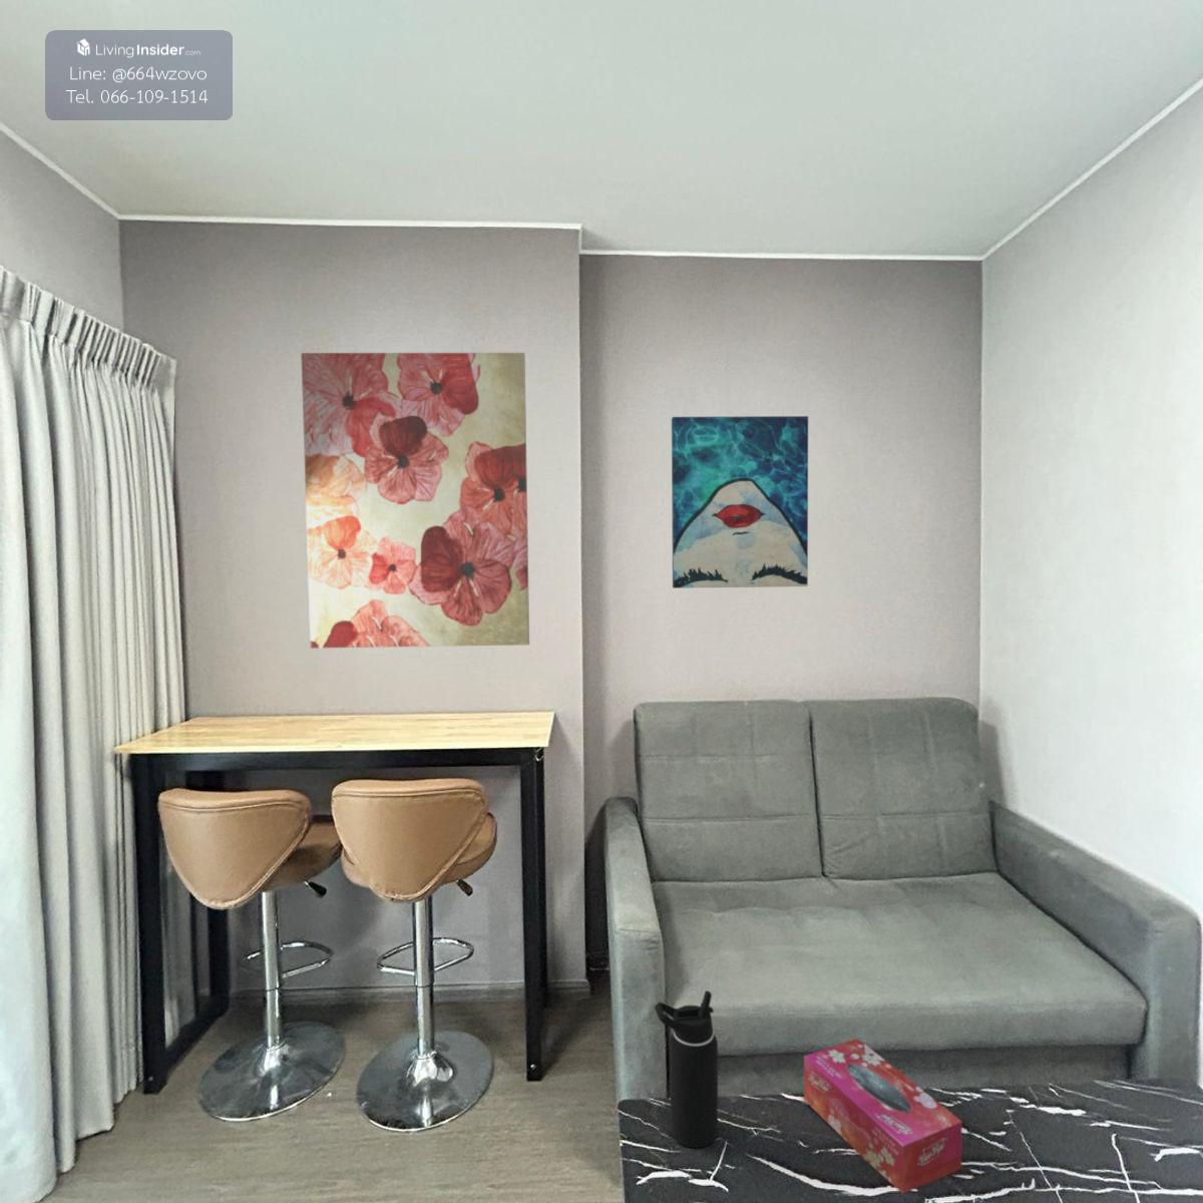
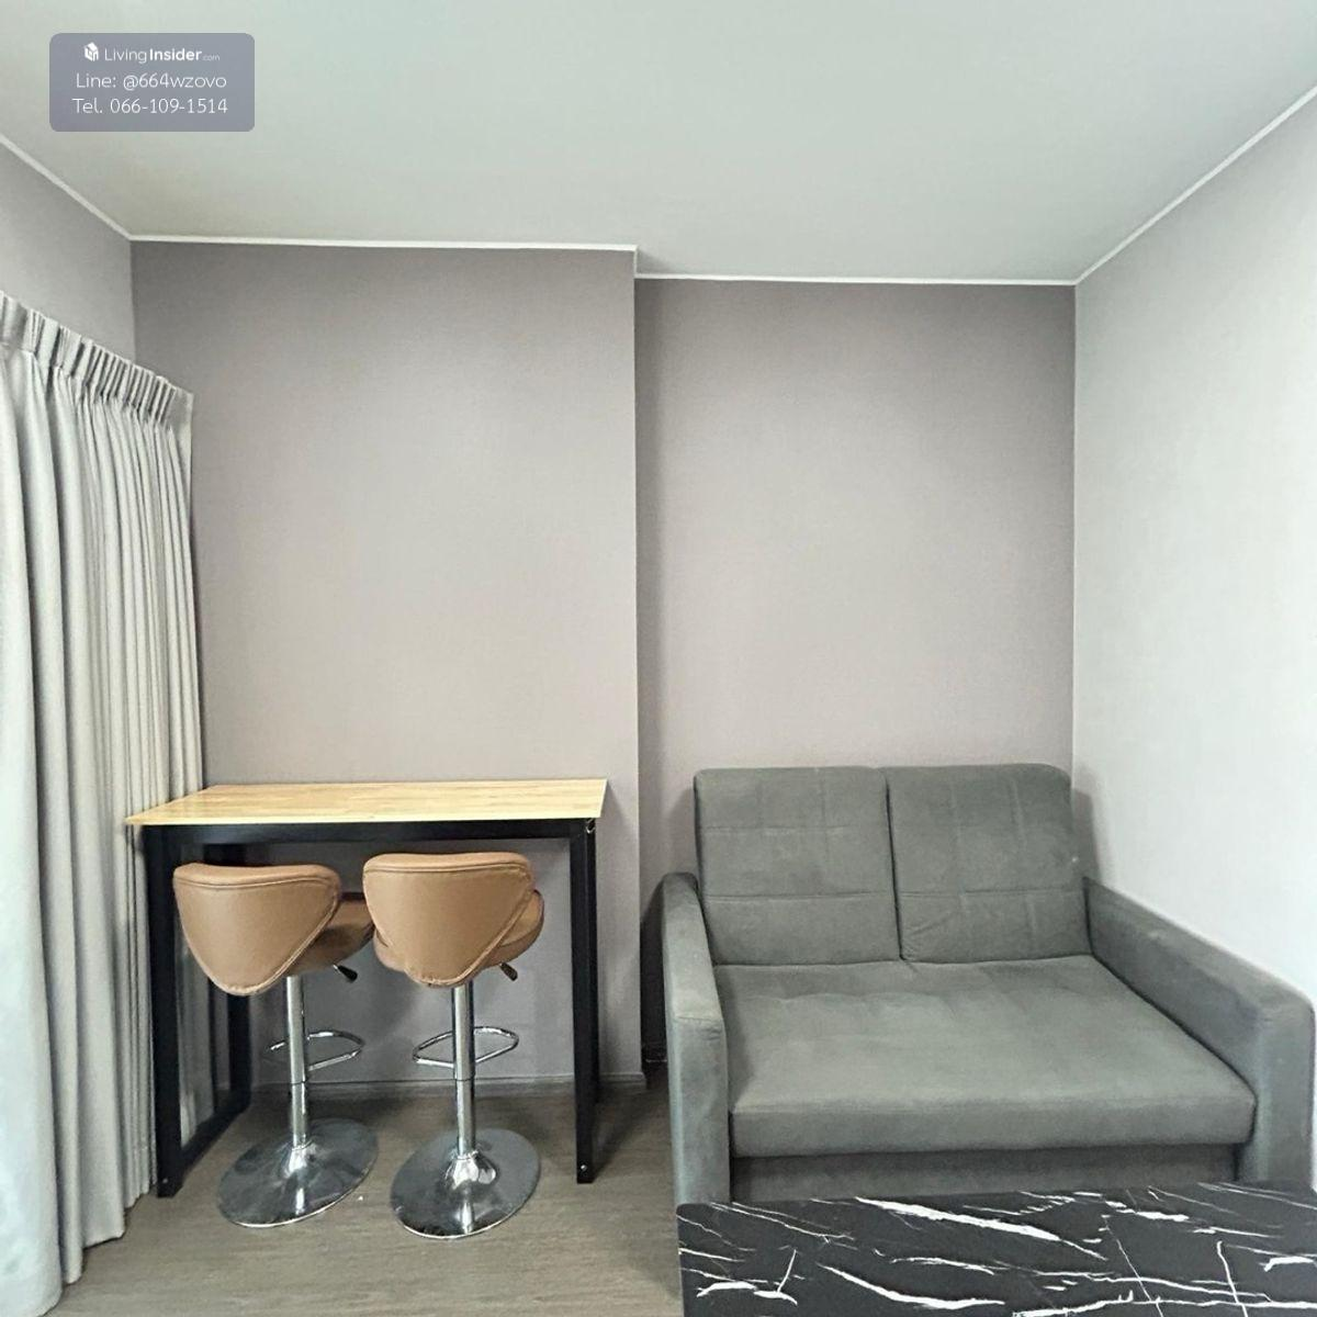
- wall art (739, 502)
- water bottle (686, 1063)
- tissue box (877, 1109)
- wall art (418, 501)
